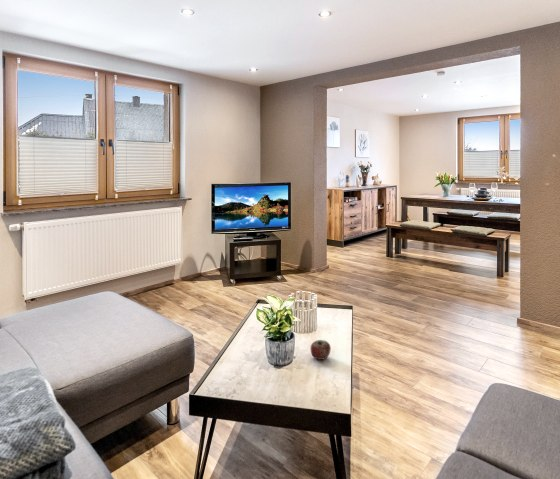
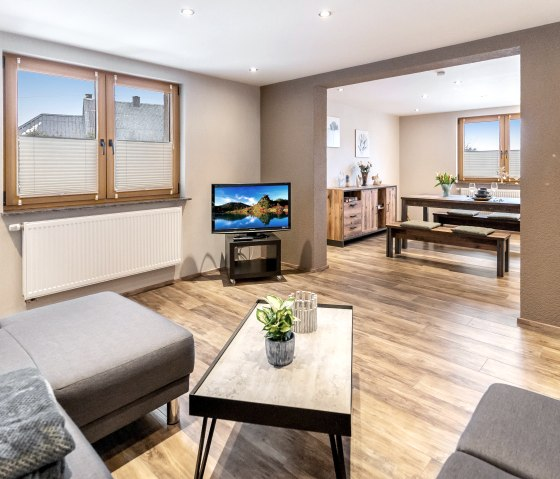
- apple (320, 349)
